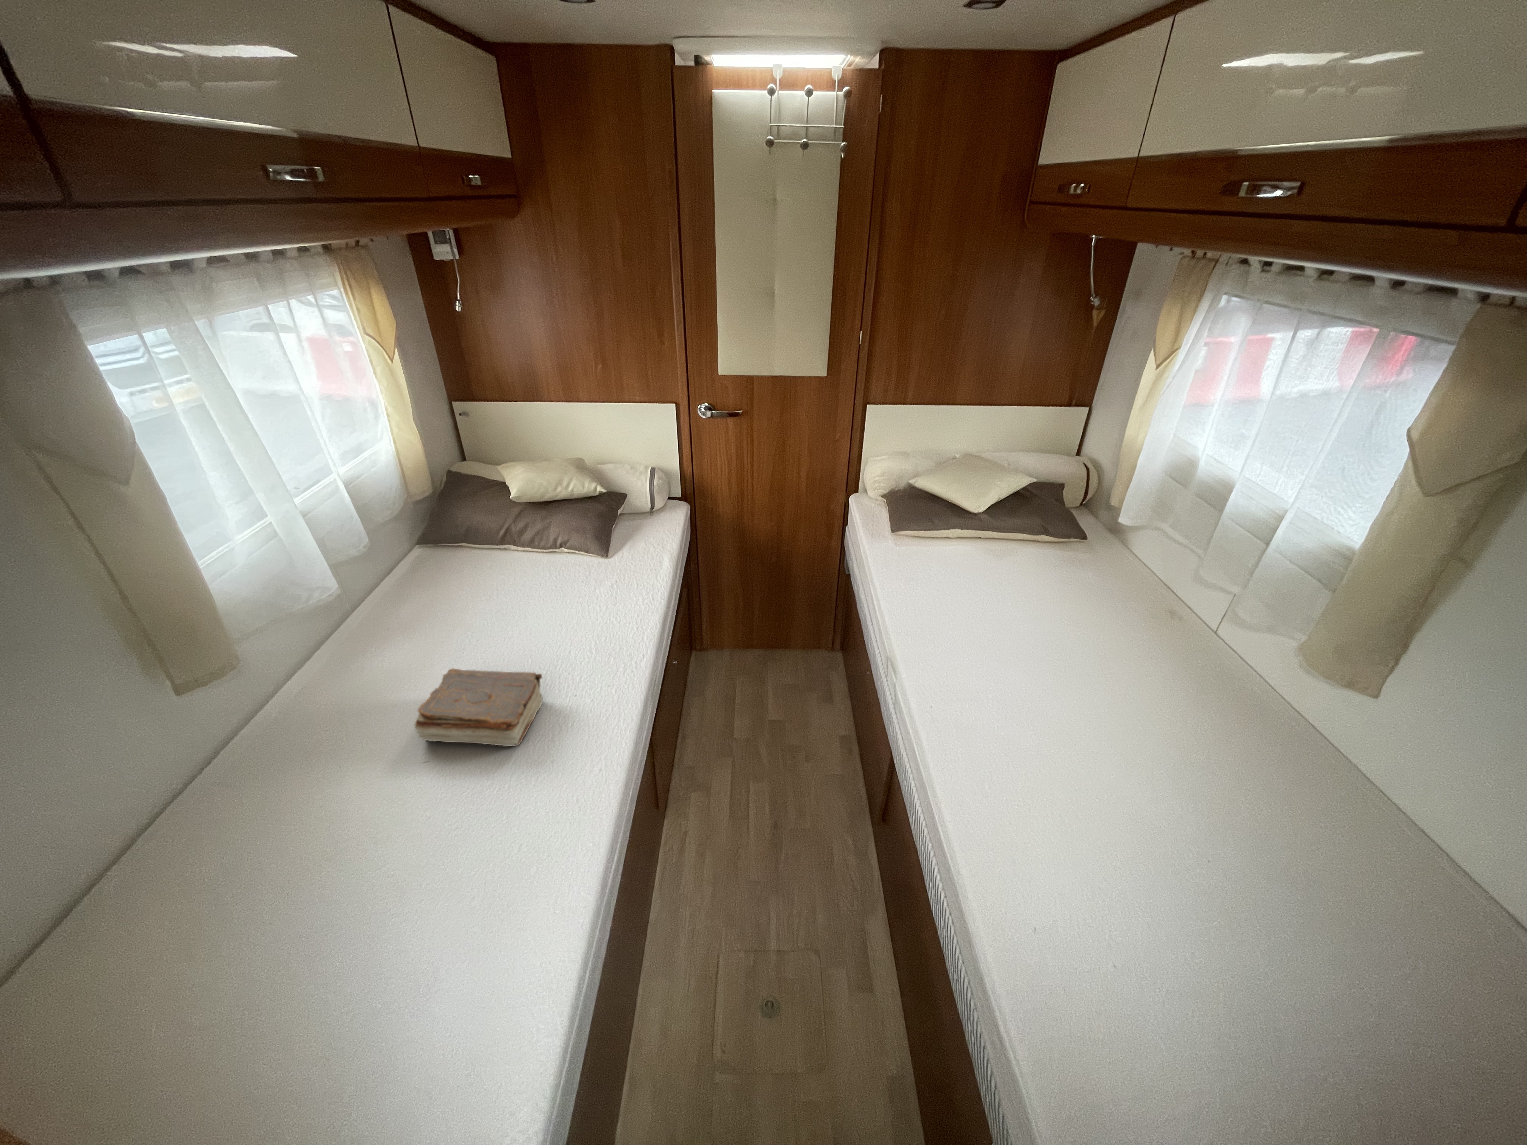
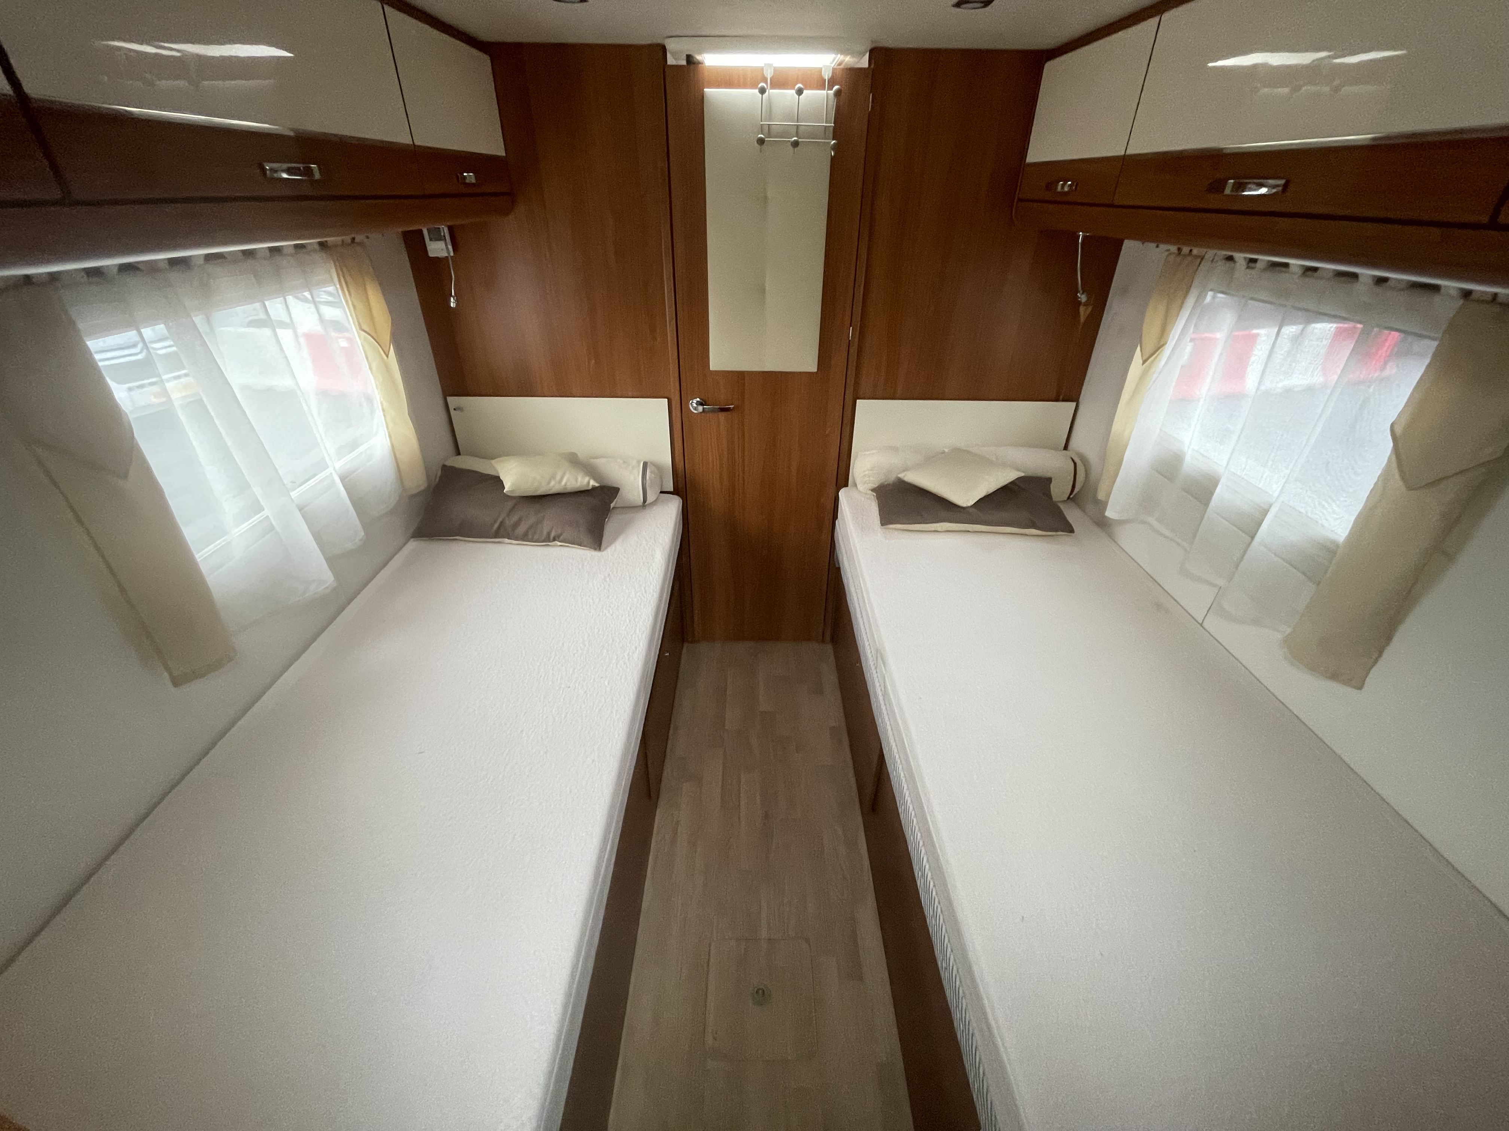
- book (480, 706)
